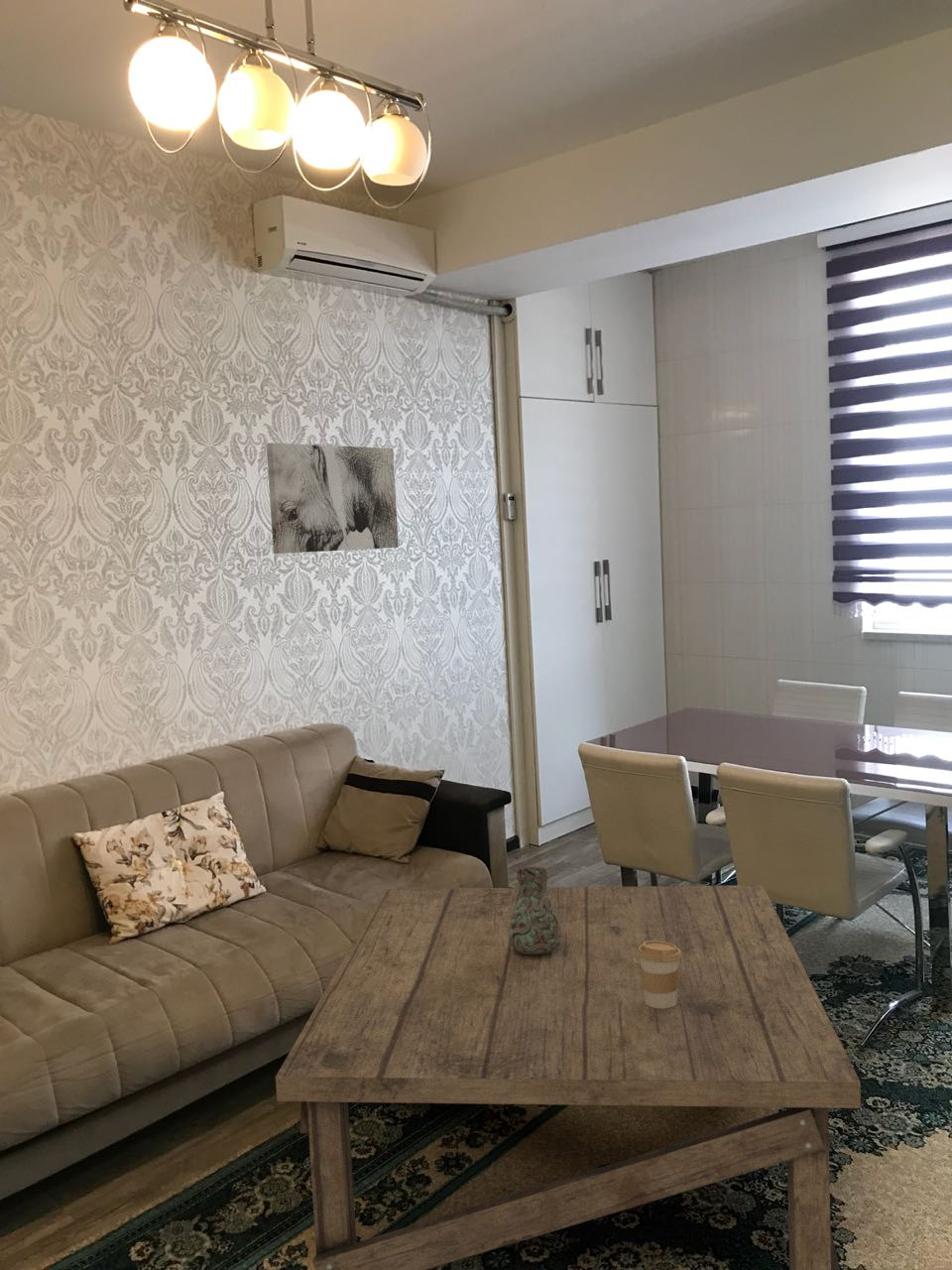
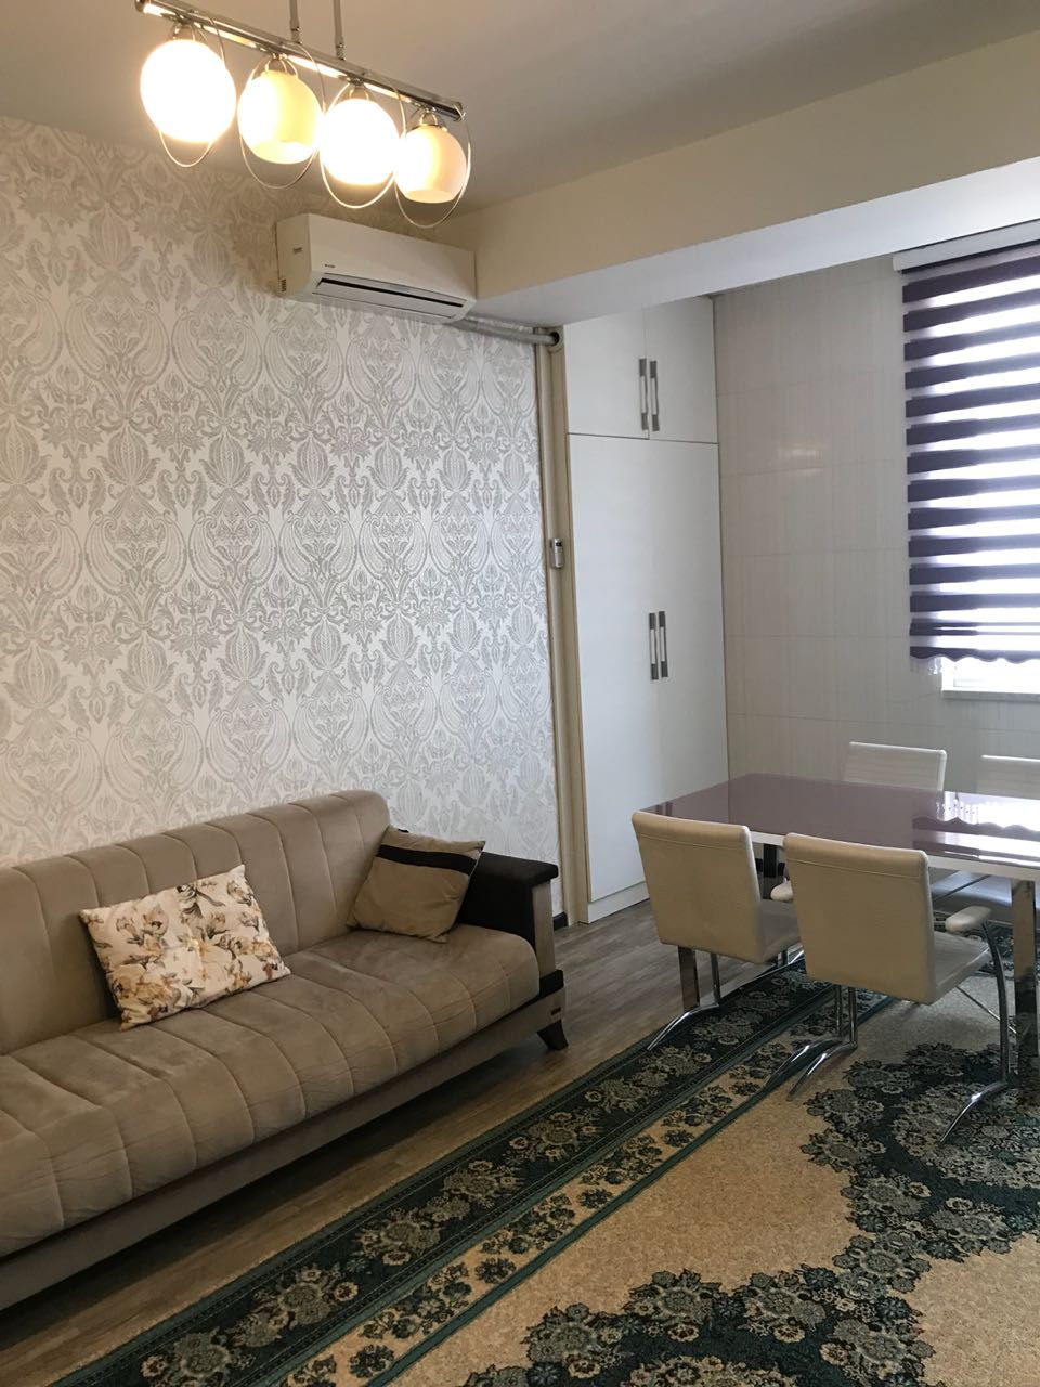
- coffee cup (659, 971)
- coffee table (569, 1062)
- wall art (335, 498)
- decorative vase (533, 910)
